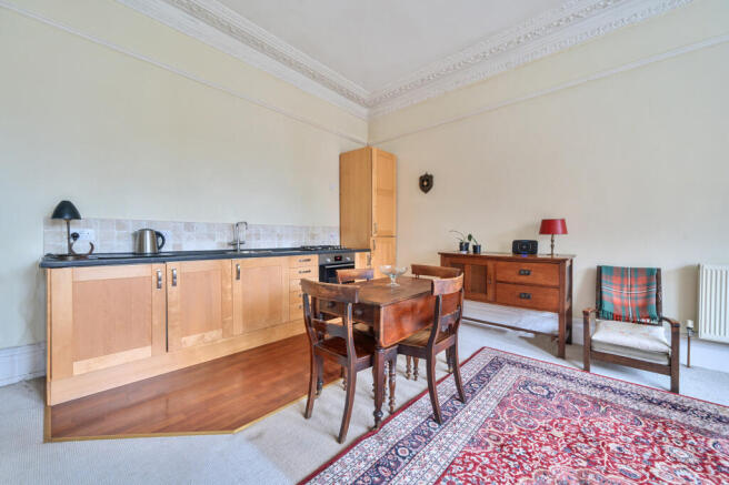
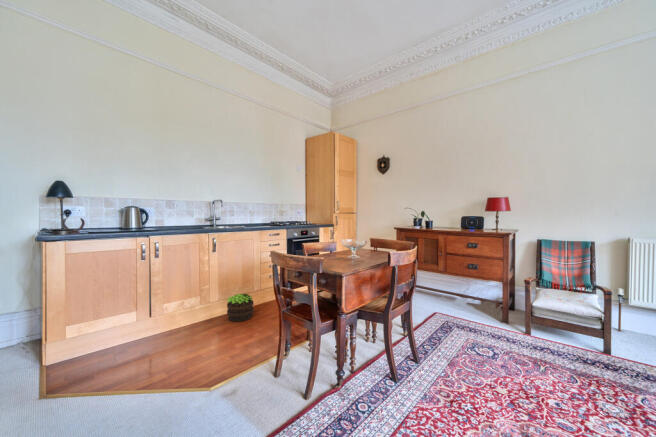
+ potted plant (240, 305)
